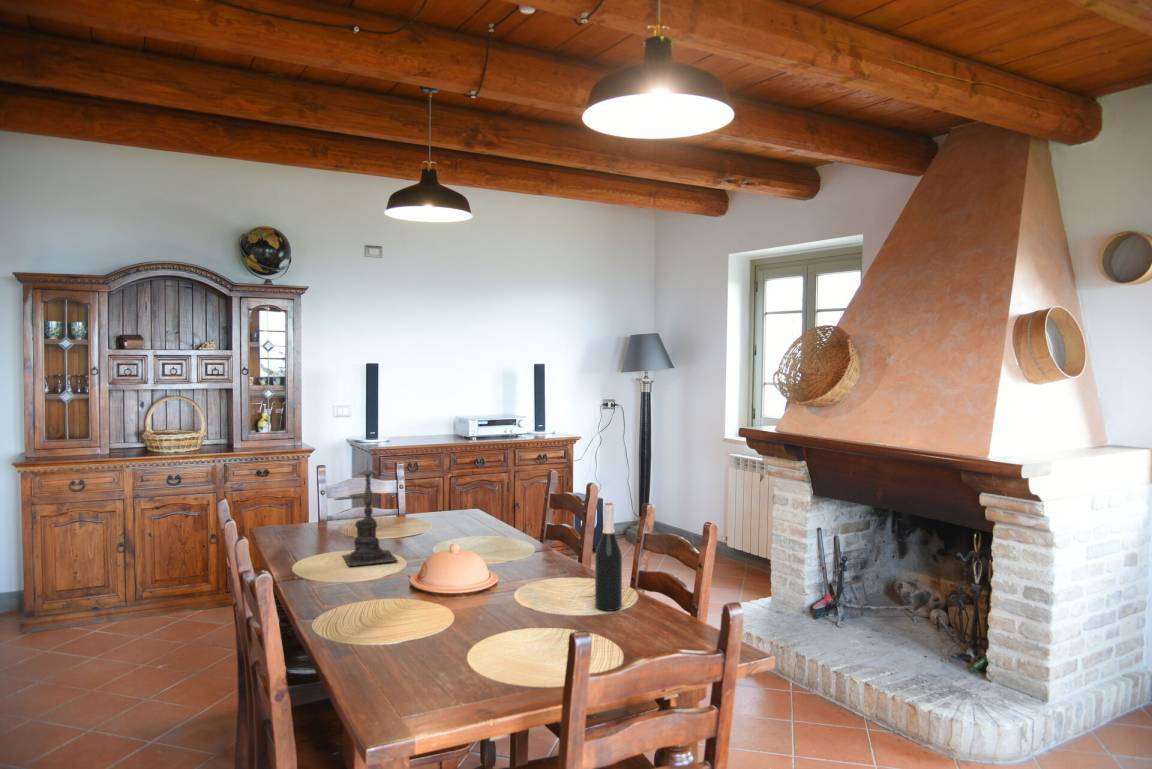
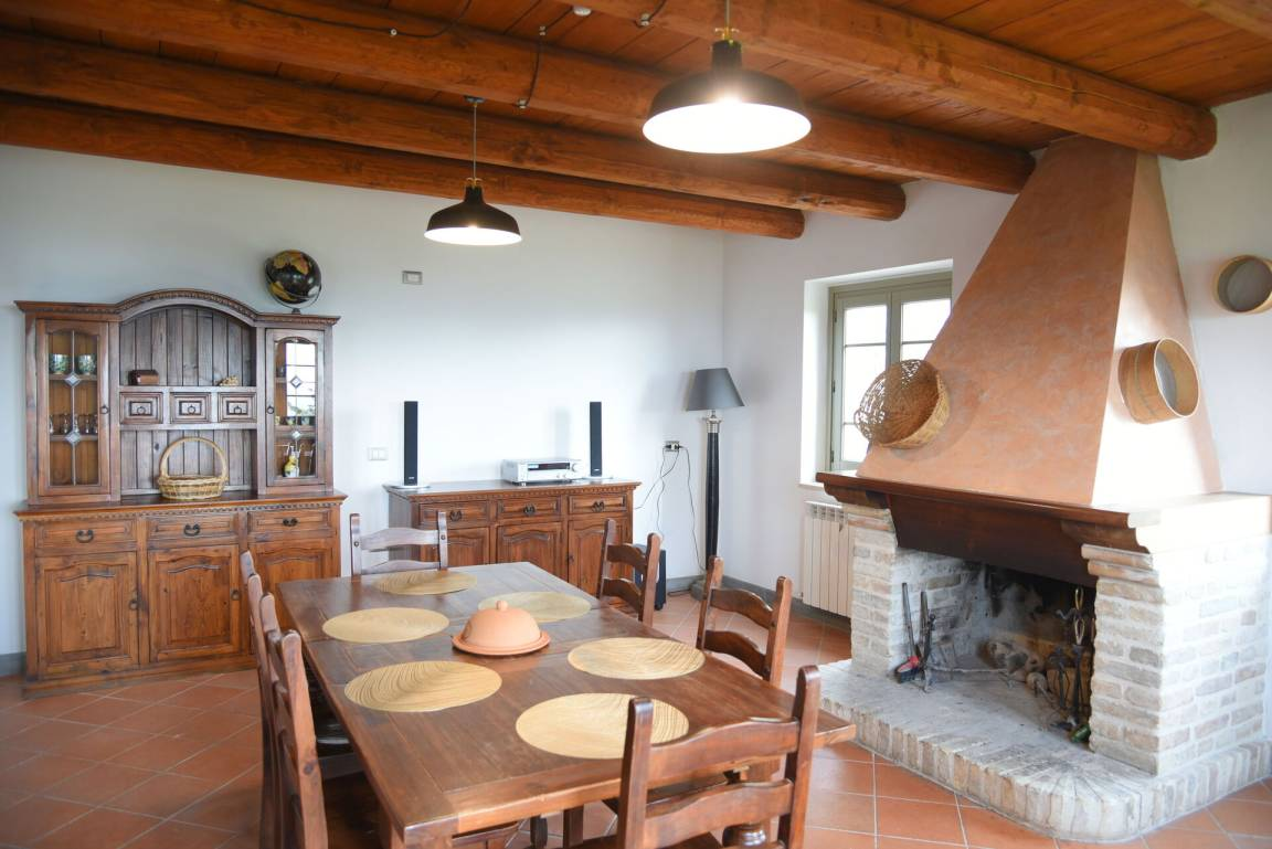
- candle holder (369, 507)
- wine bottle (608, 555)
